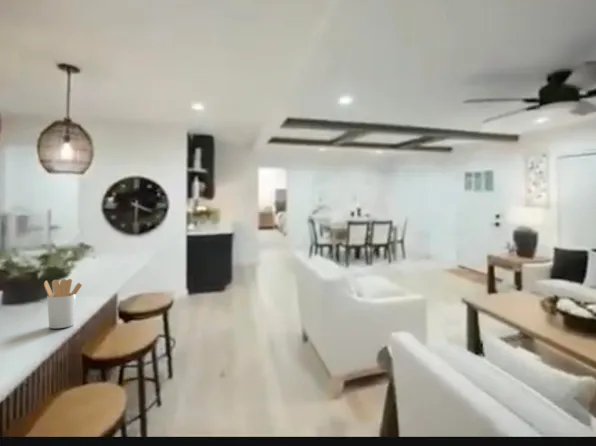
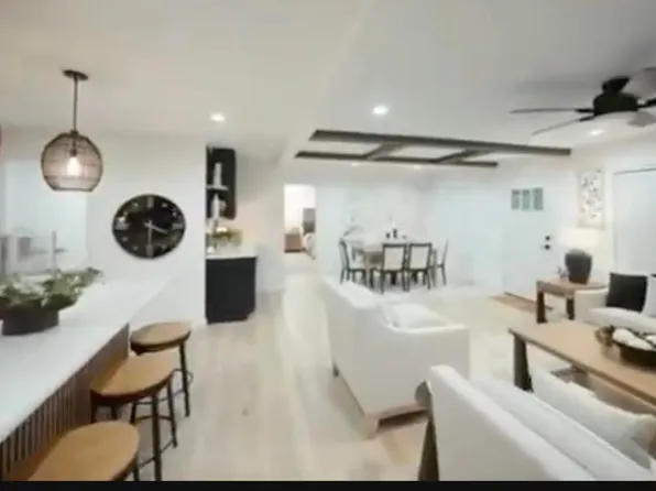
- utensil holder (61, 301)
